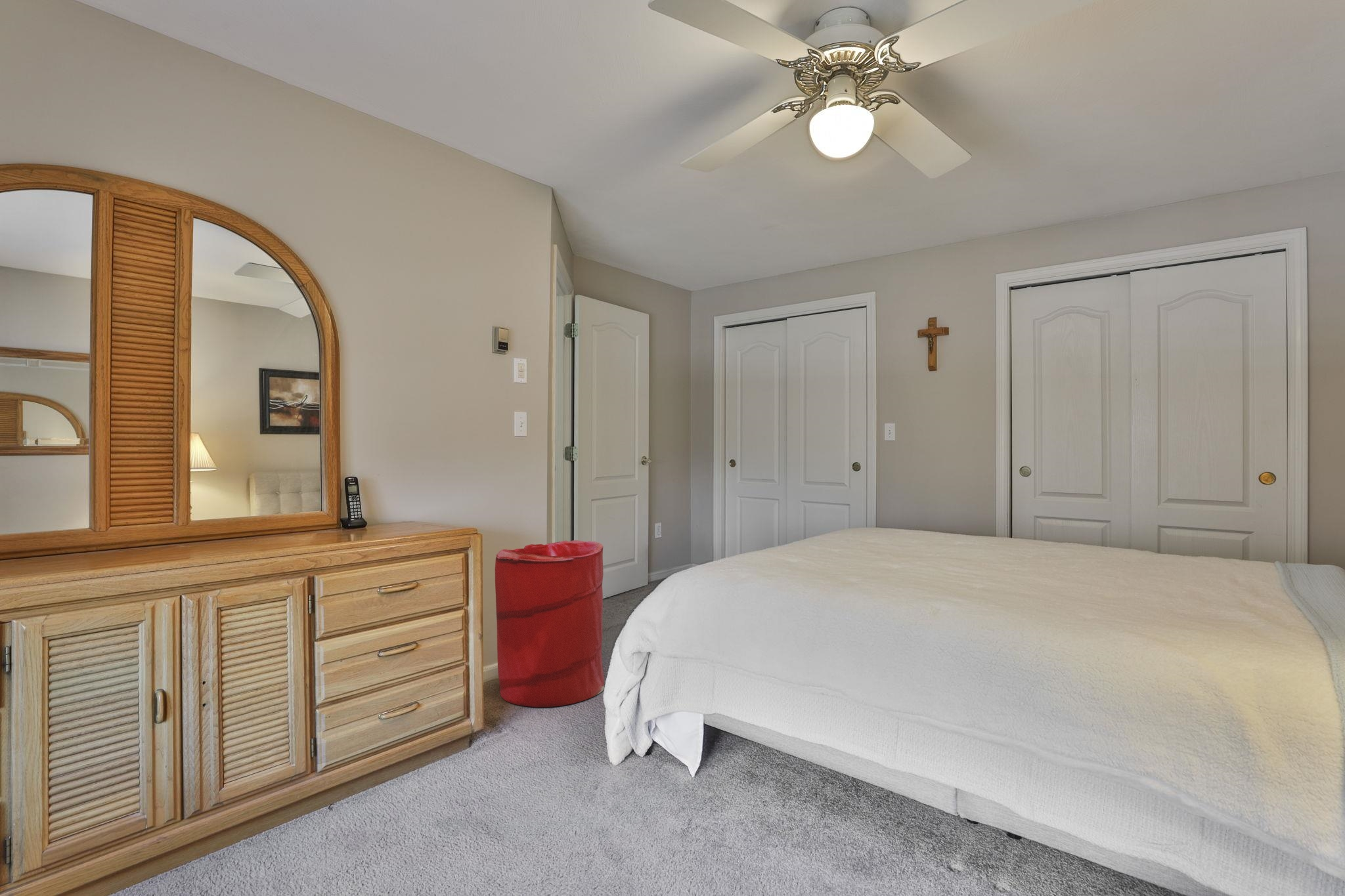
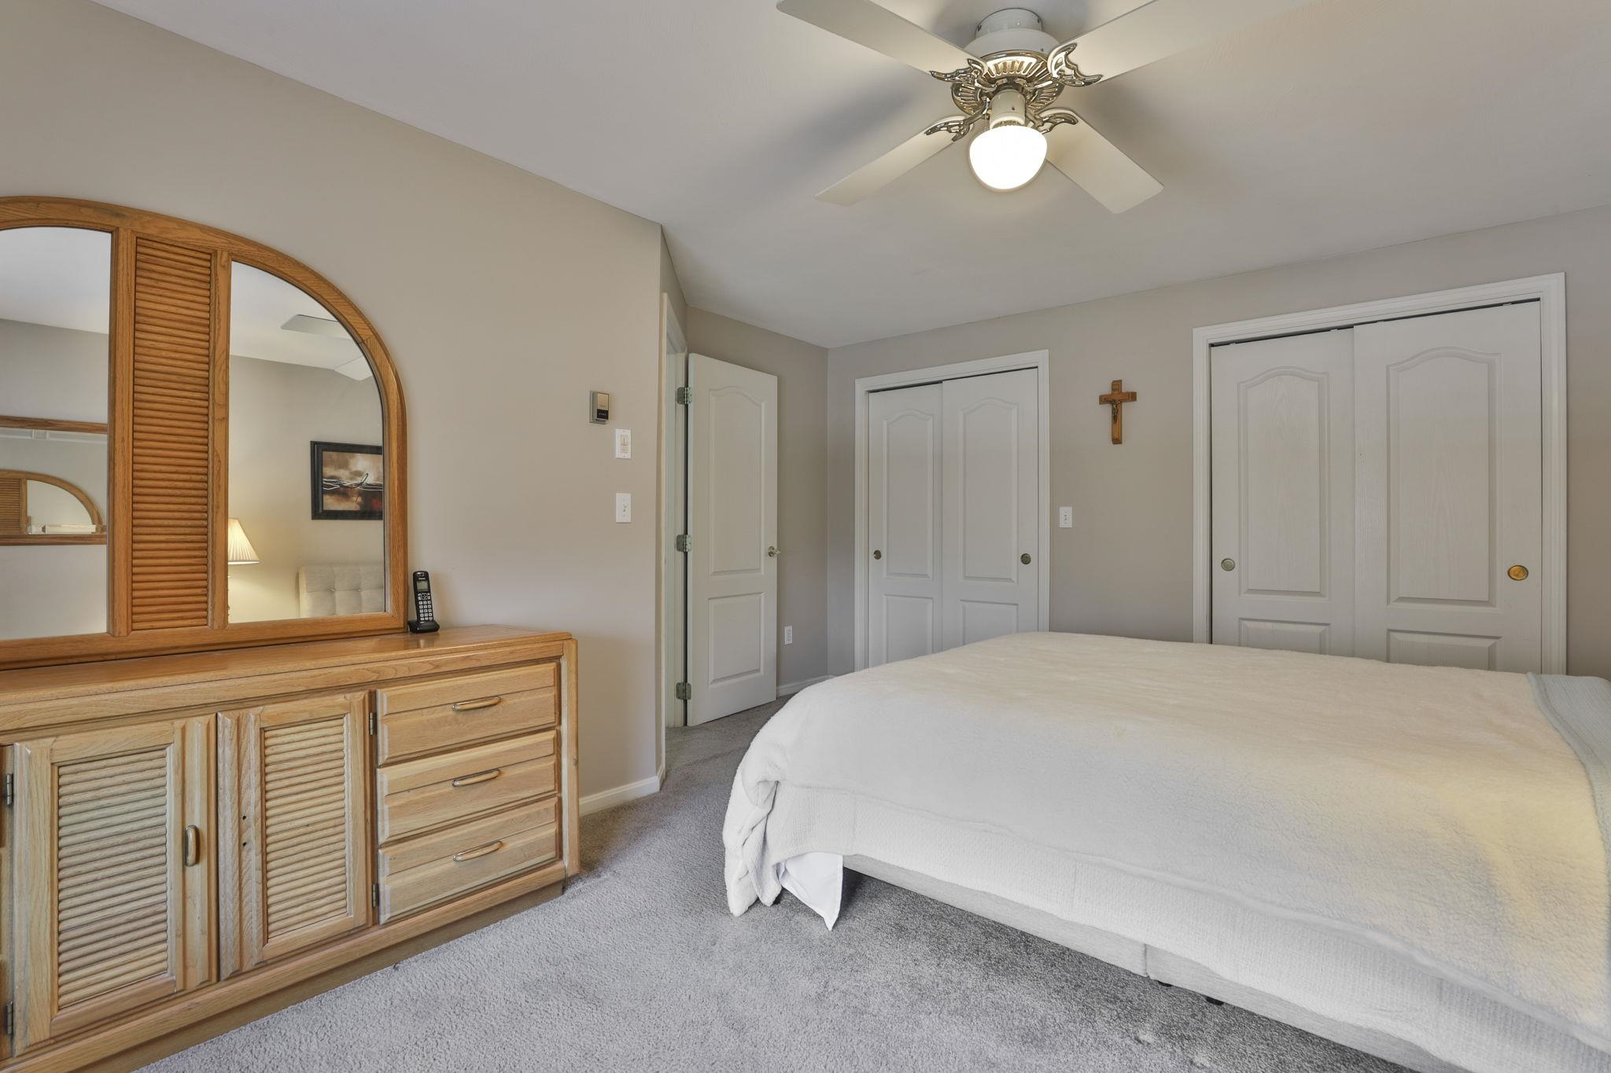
- laundry hamper (550, 614)
